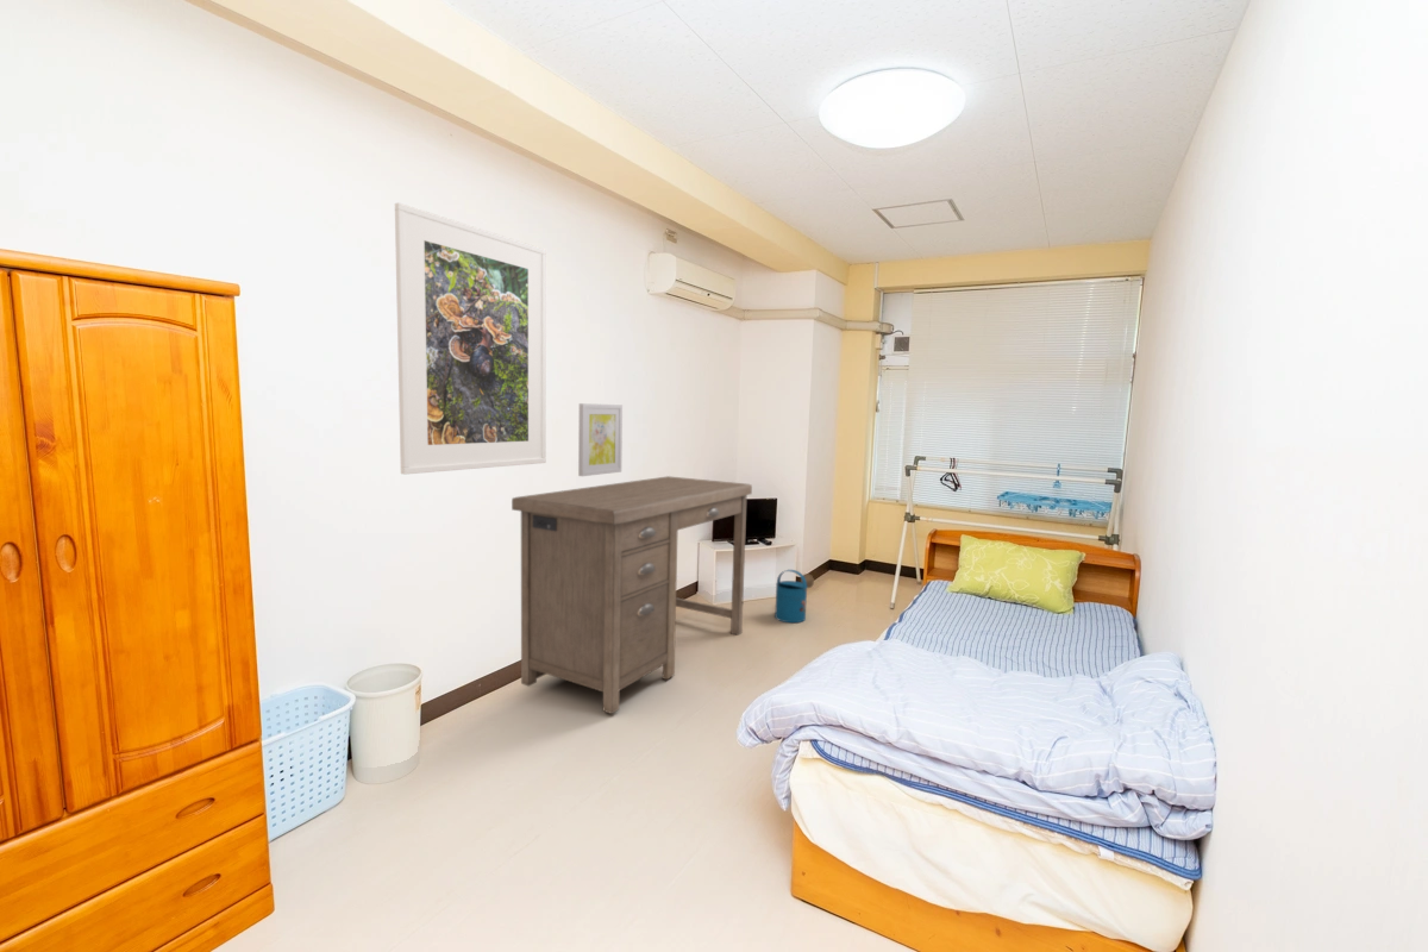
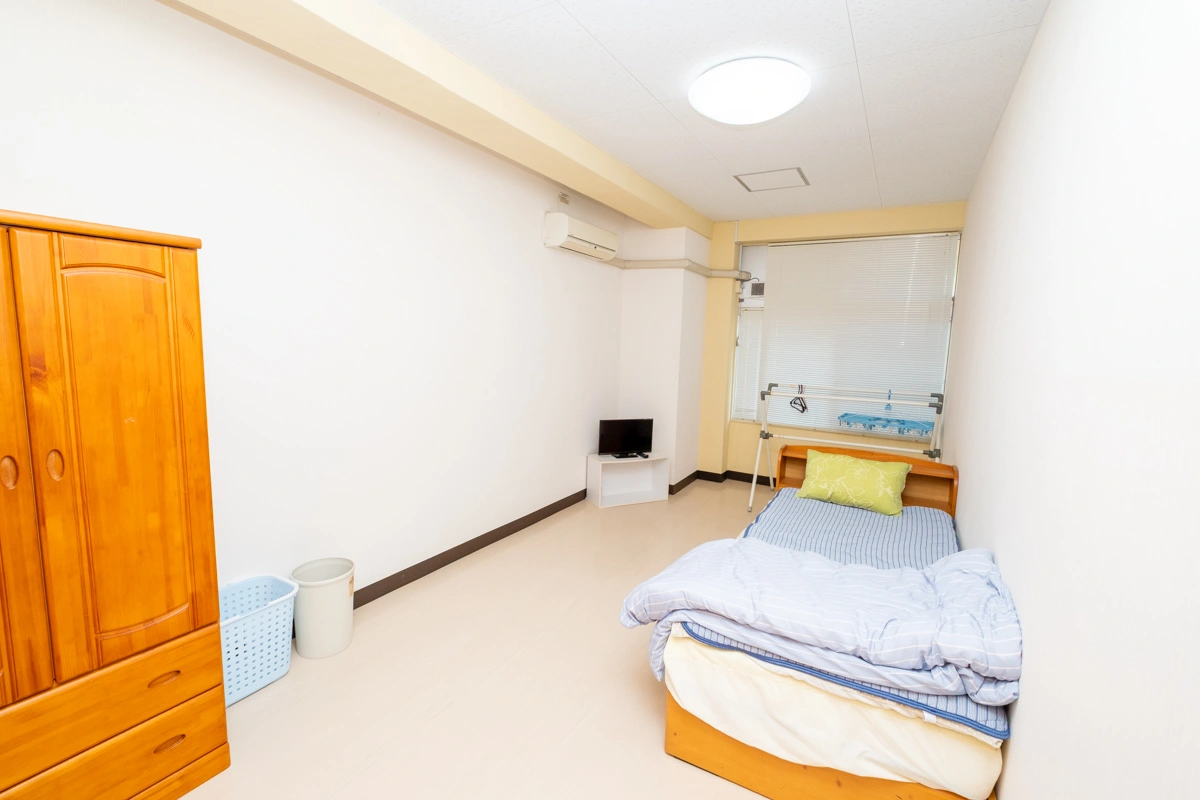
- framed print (480, 350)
- wall art (601, 439)
- watering can (796, 591)
- desk (644, 574)
